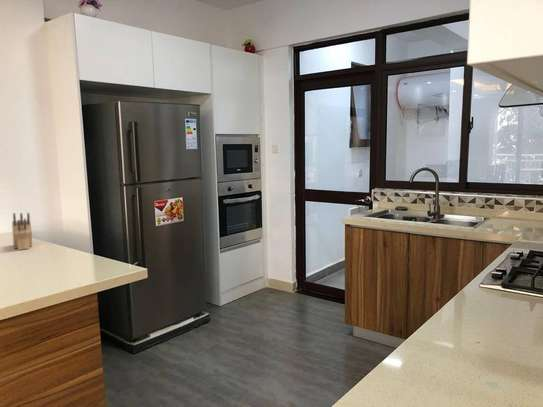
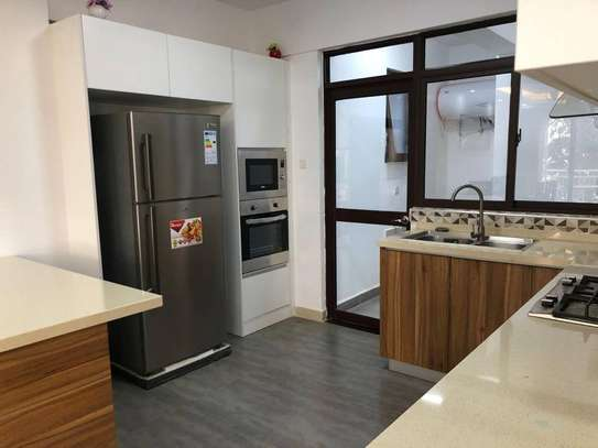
- knife block (21, 229)
